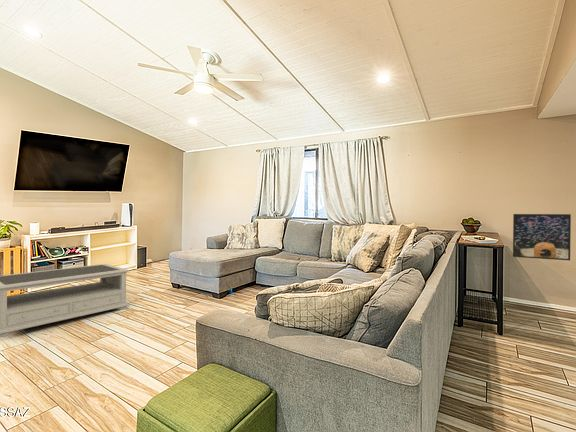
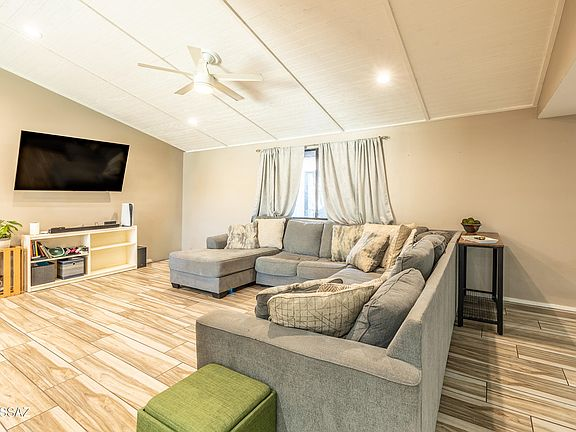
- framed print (540, 236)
- coffee table (61, 294)
